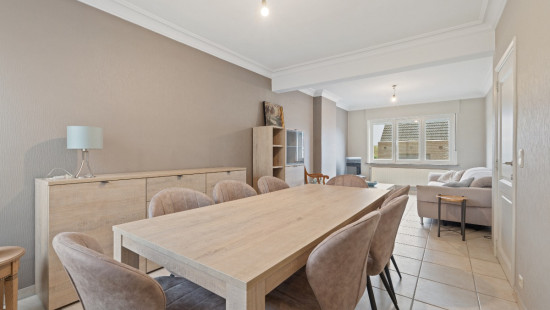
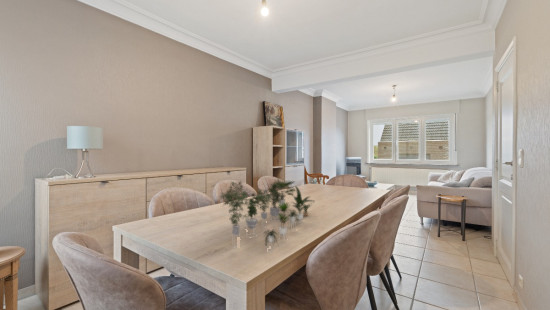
+ plant (278, 201)
